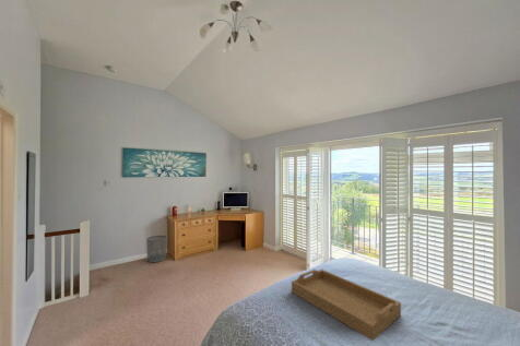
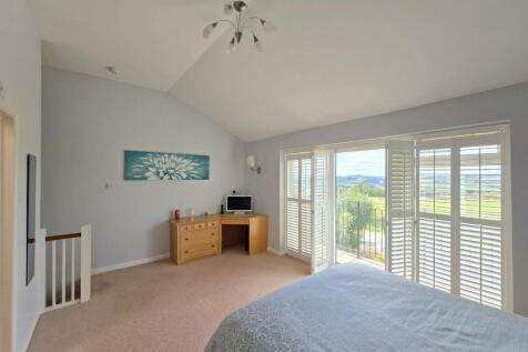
- serving tray (341, 295)
- waste bin (156, 248)
